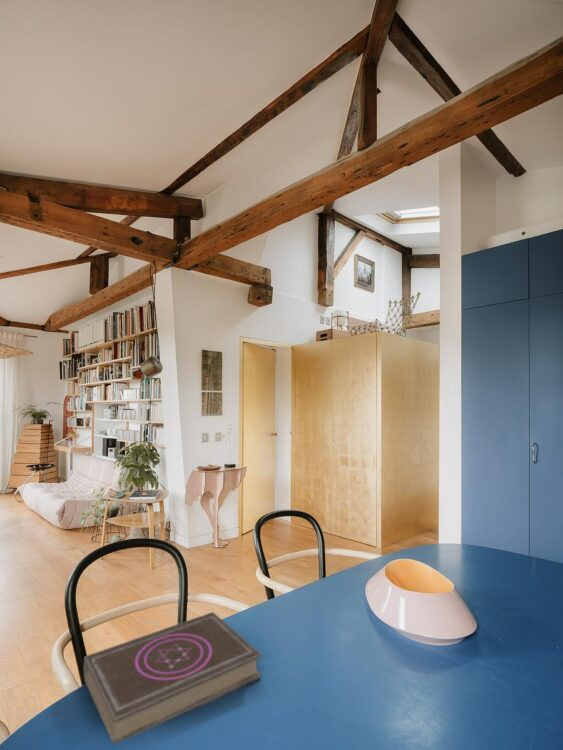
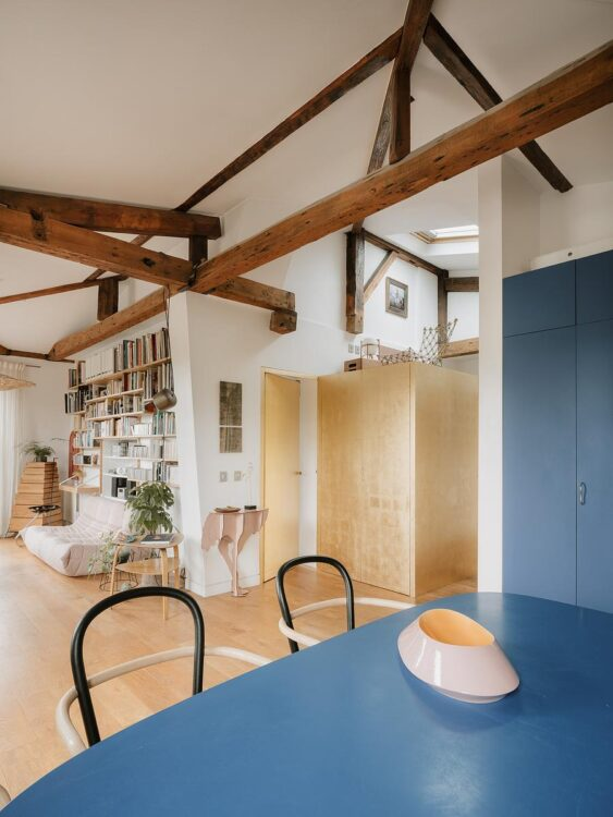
- book (172, 666)
